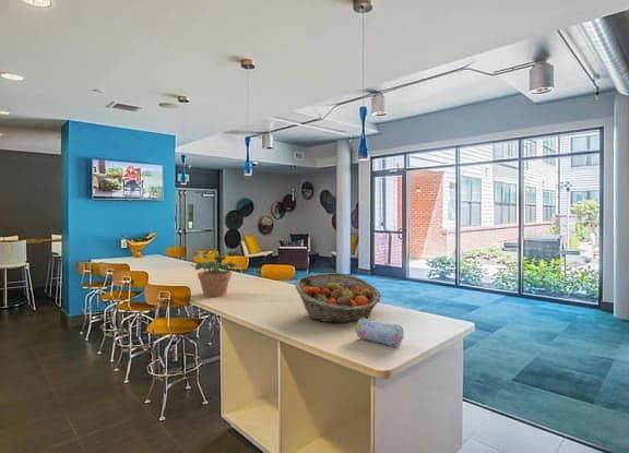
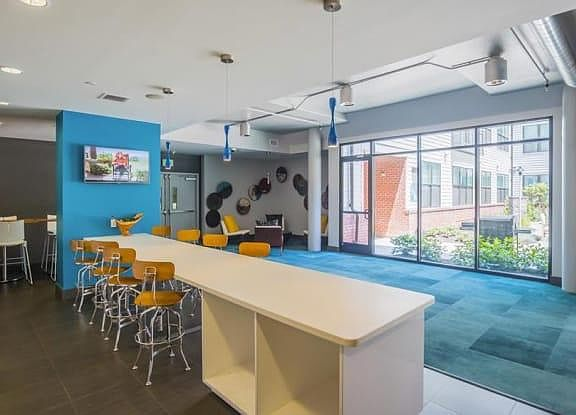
- pencil case (379, 331)
- potted plant (218, 272)
- fruit basket (337, 296)
